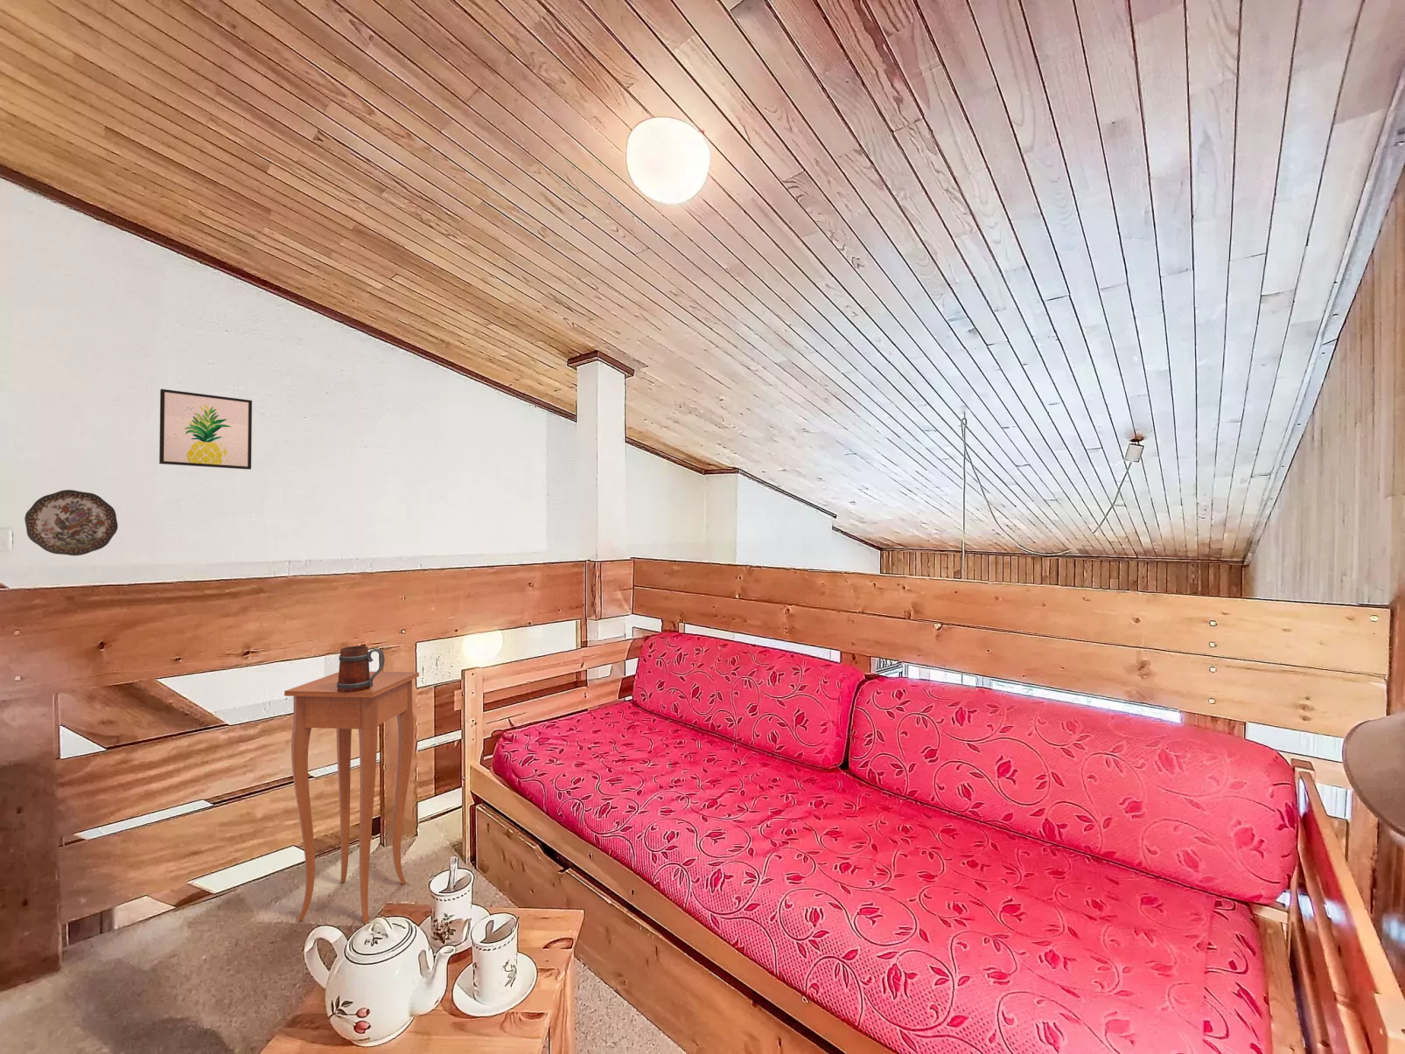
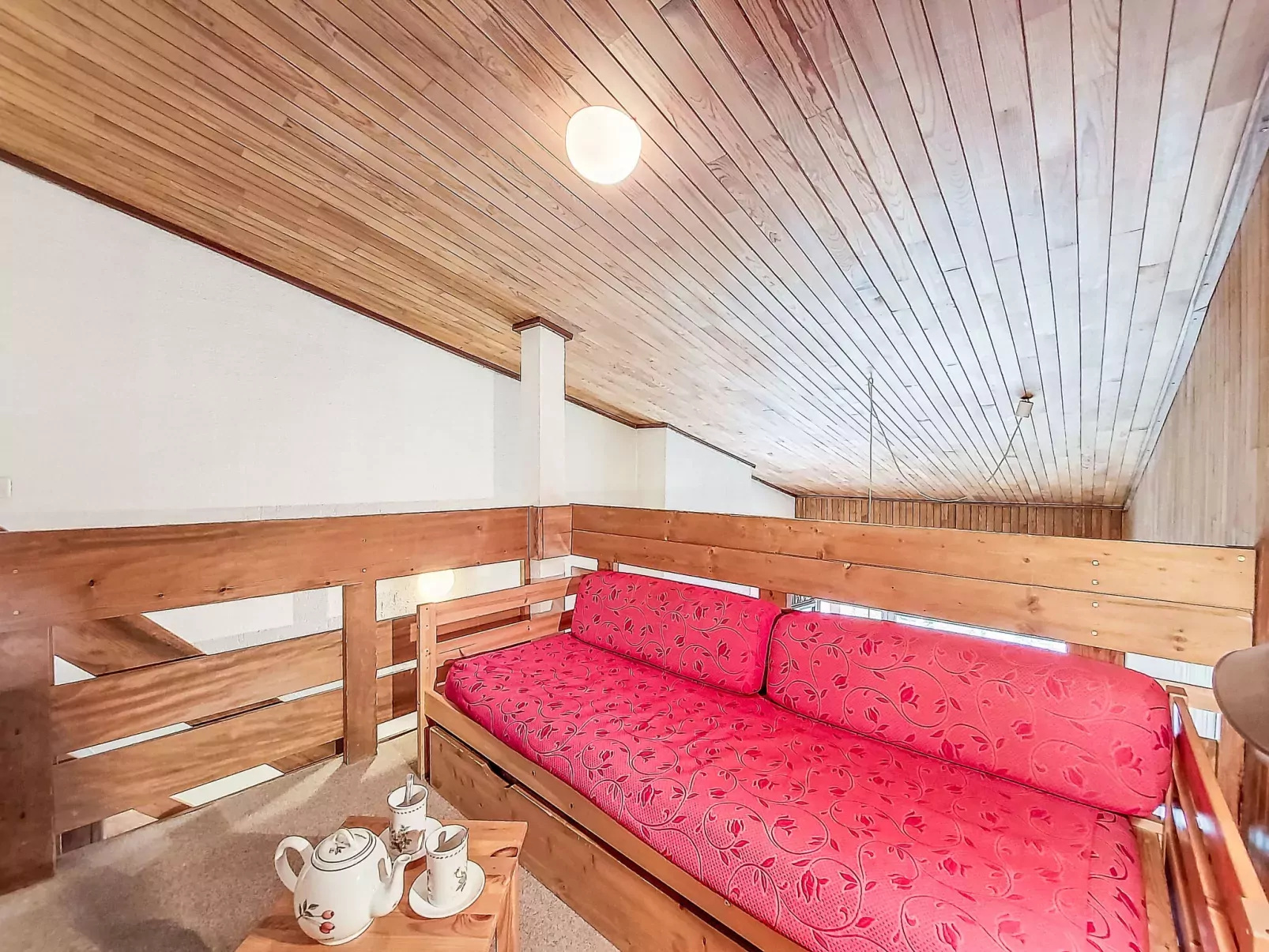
- decorative plate (73, 523)
- side table (360, 793)
- mug (361, 668)
- wall art (207, 431)
